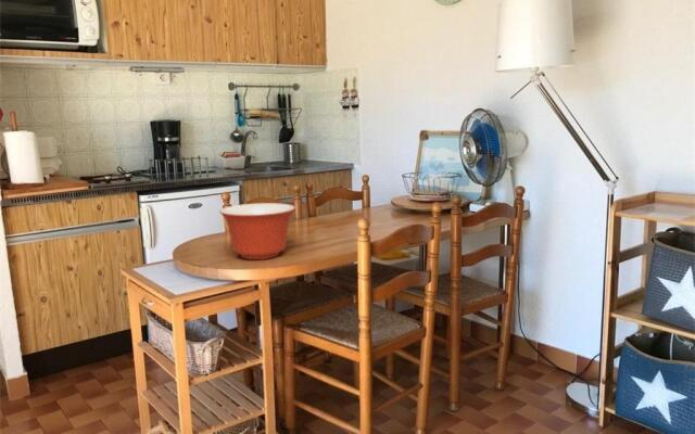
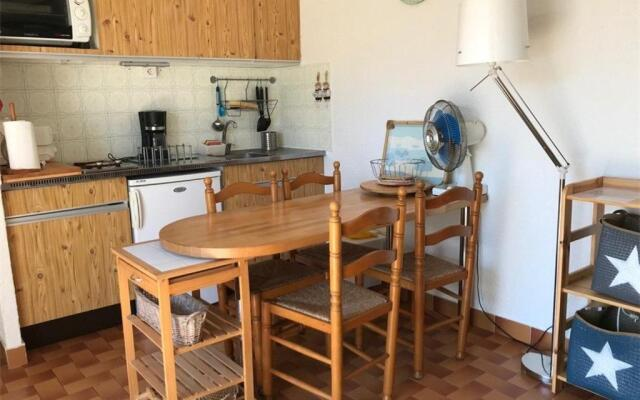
- mixing bowl (258, 231)
